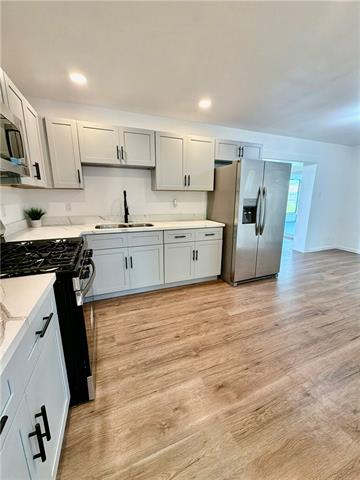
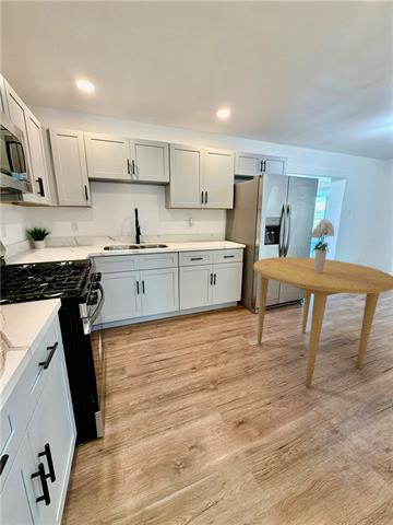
+ bouquet (321, 245)
+ dining table (312, 313)
